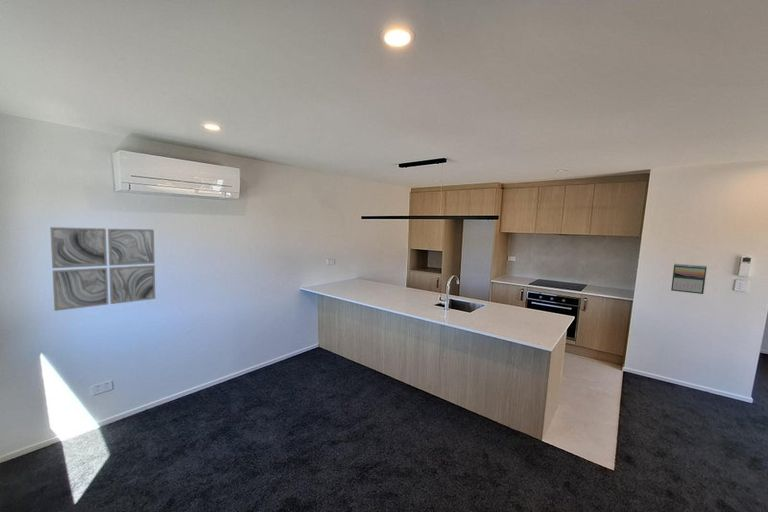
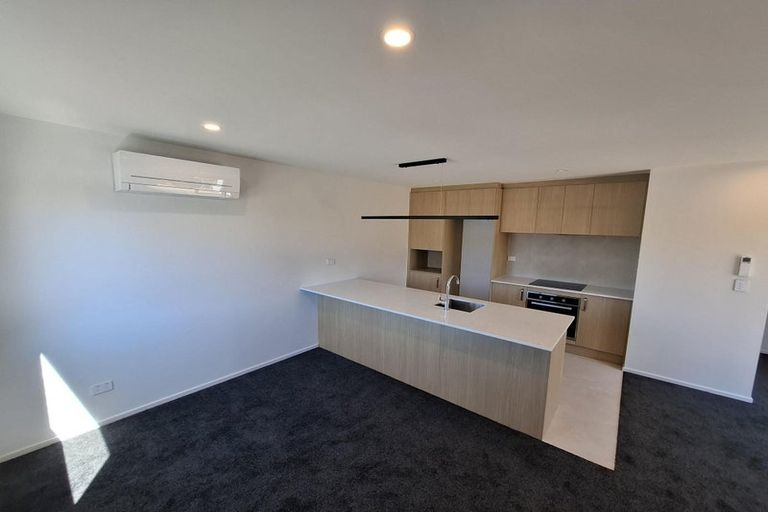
- calendar (688, 278)
- wall art (109, 267)
